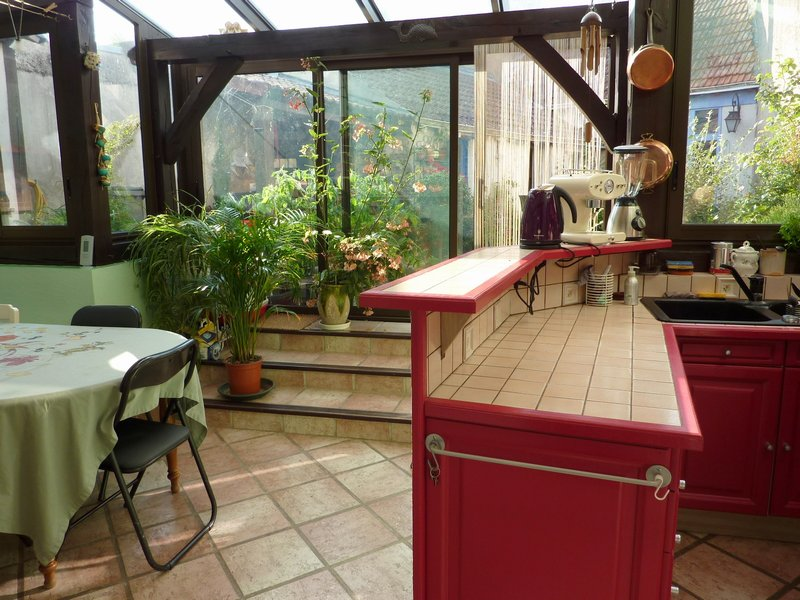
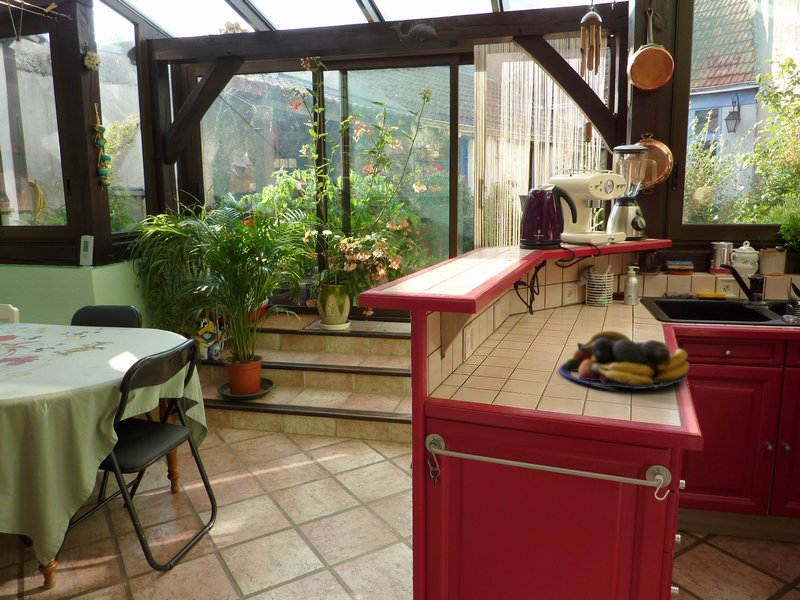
+ fruit bowl (620, 352)
